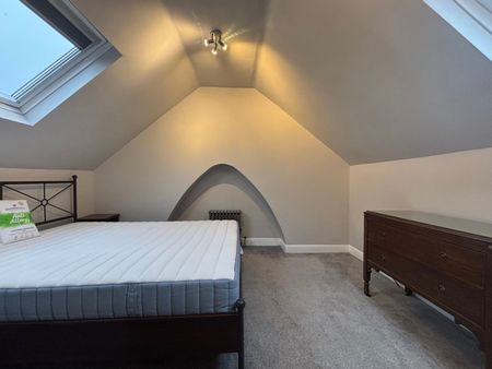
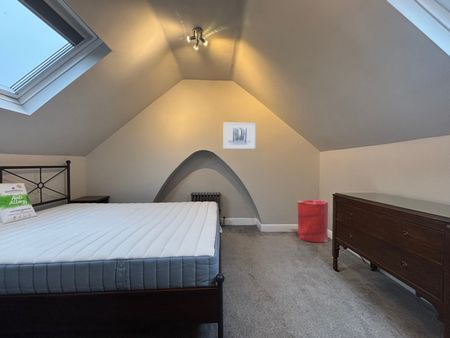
+ wall art (239, 136)
+ laundry hamper (312, 219)
